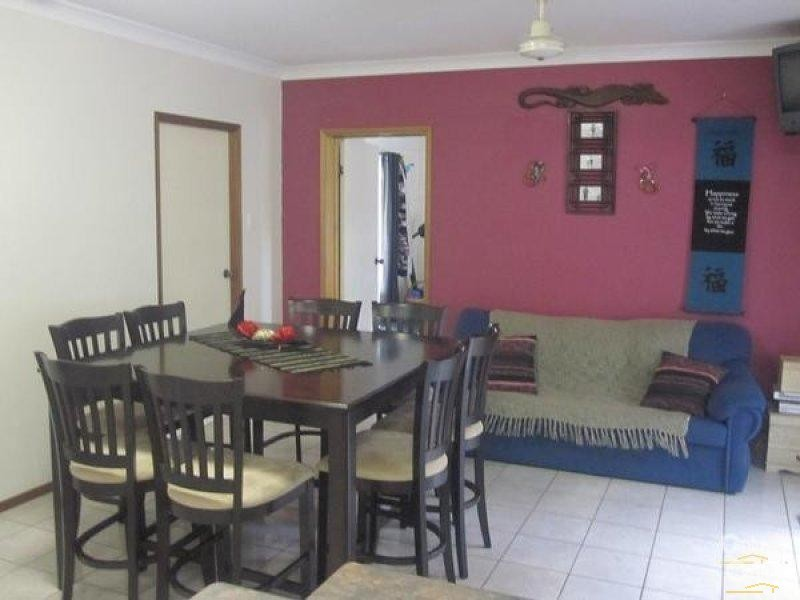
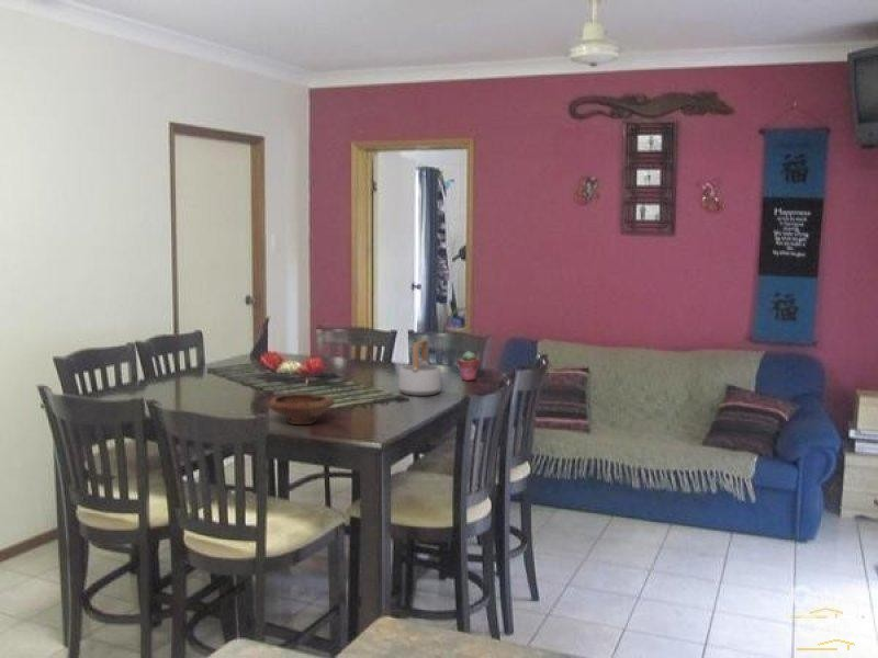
+ teapot (420, 366)
+ potted succulent (468, 364)
+ bowl (301, 409)
